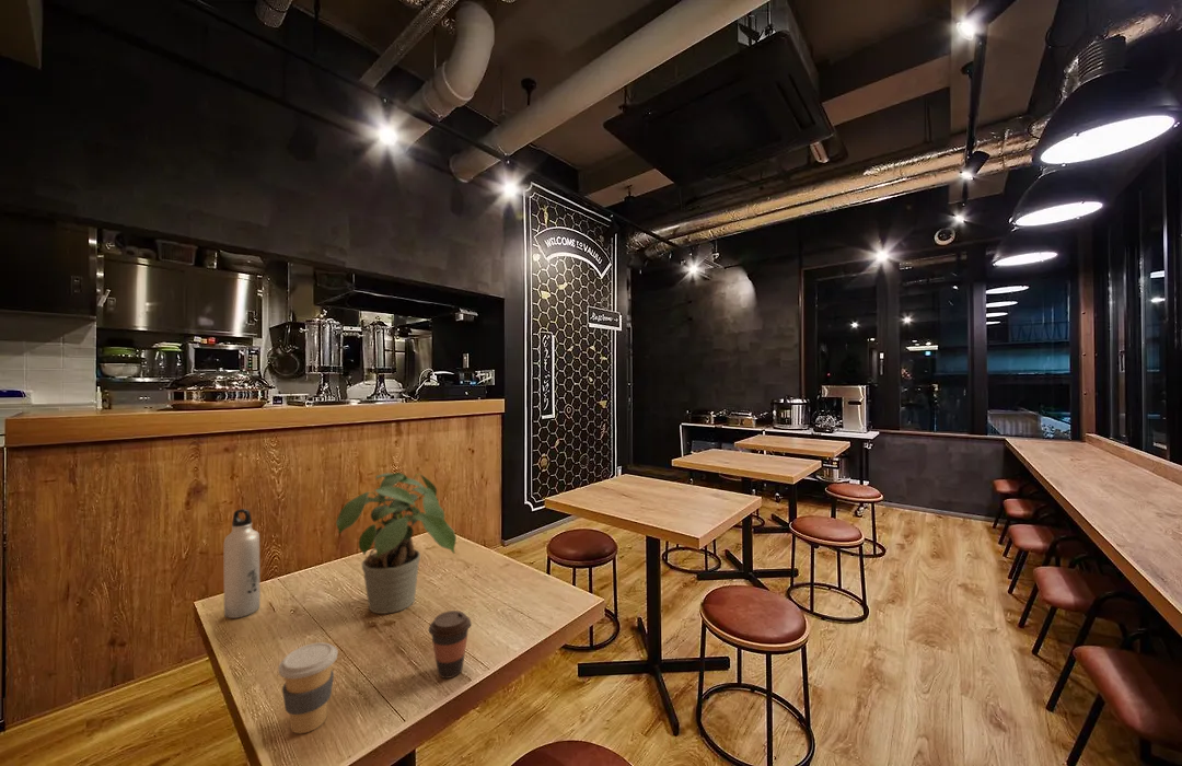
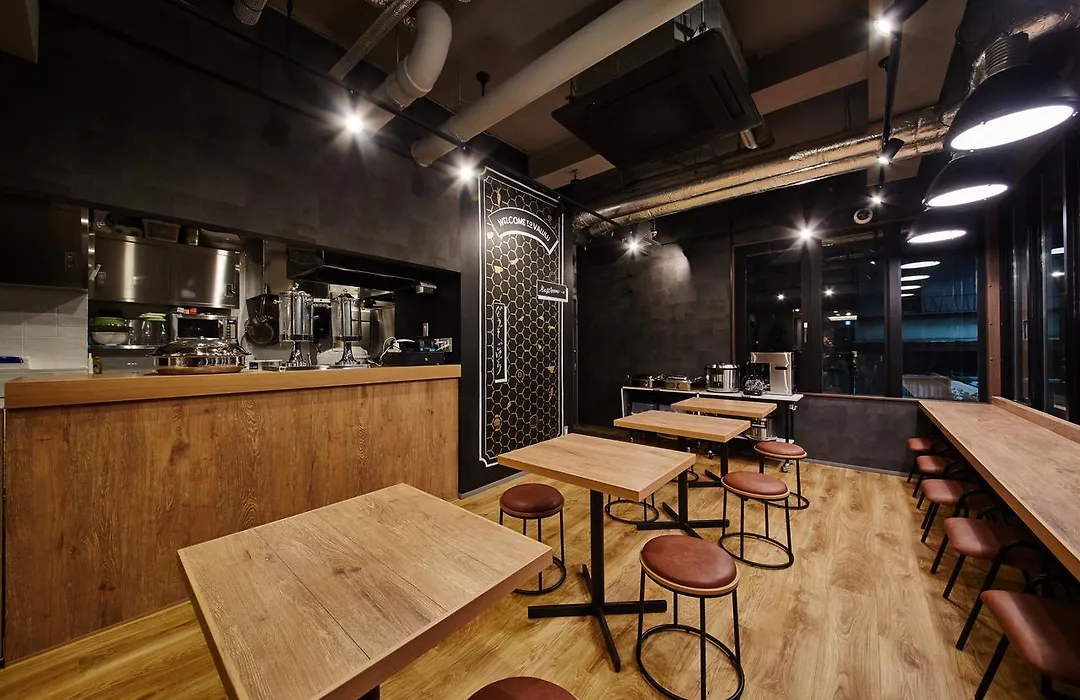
- coffee cup (309, 688)
- water bottle (242, 560)
- coffee cup (450, 645)
- potted plant (398, 542)
